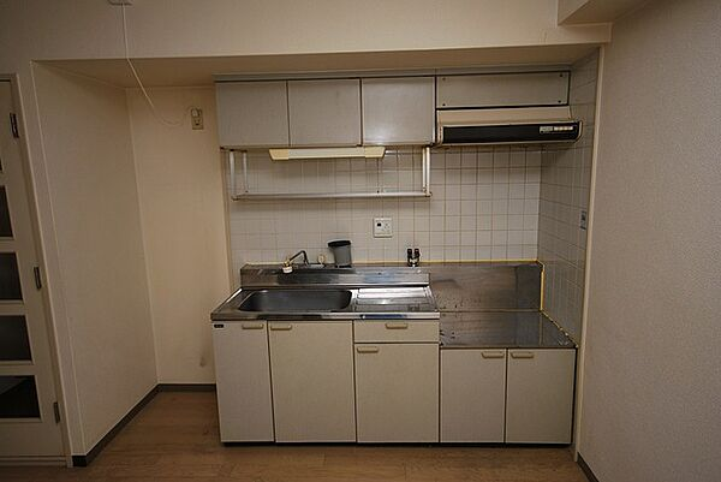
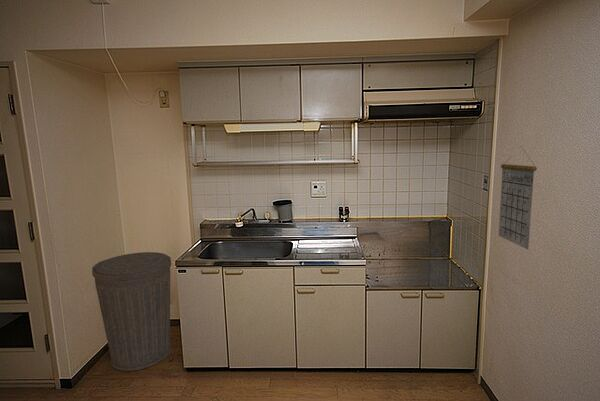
+ trash can (137, 308)
+ calendar (515, 195)
